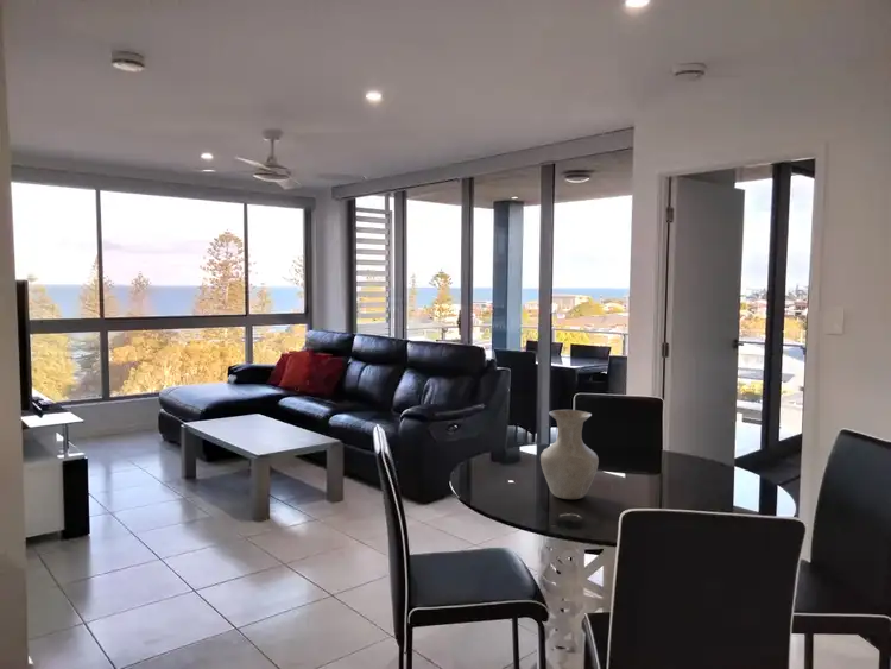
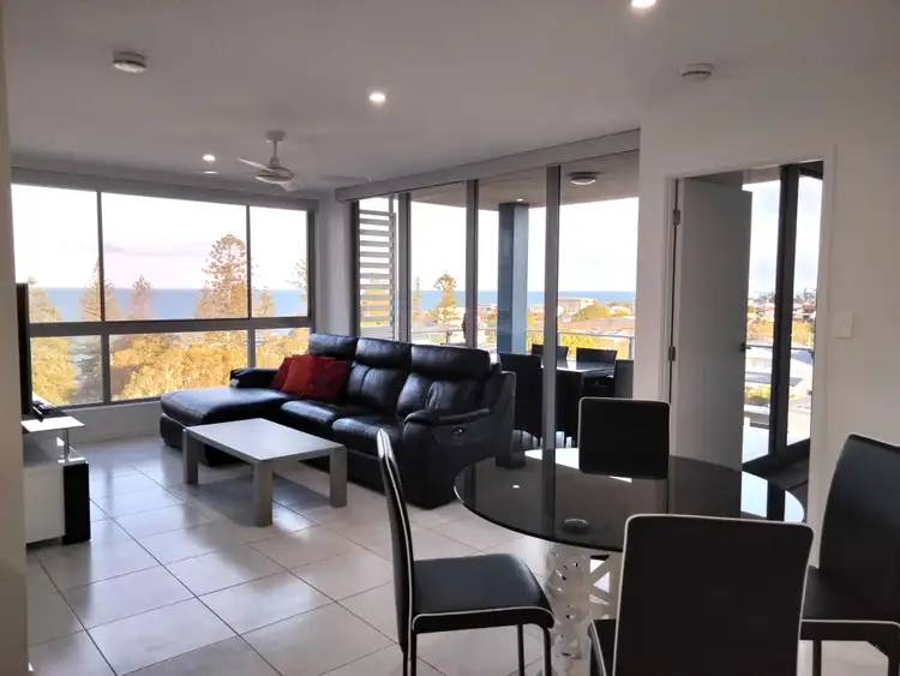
- vase (569, 454)
